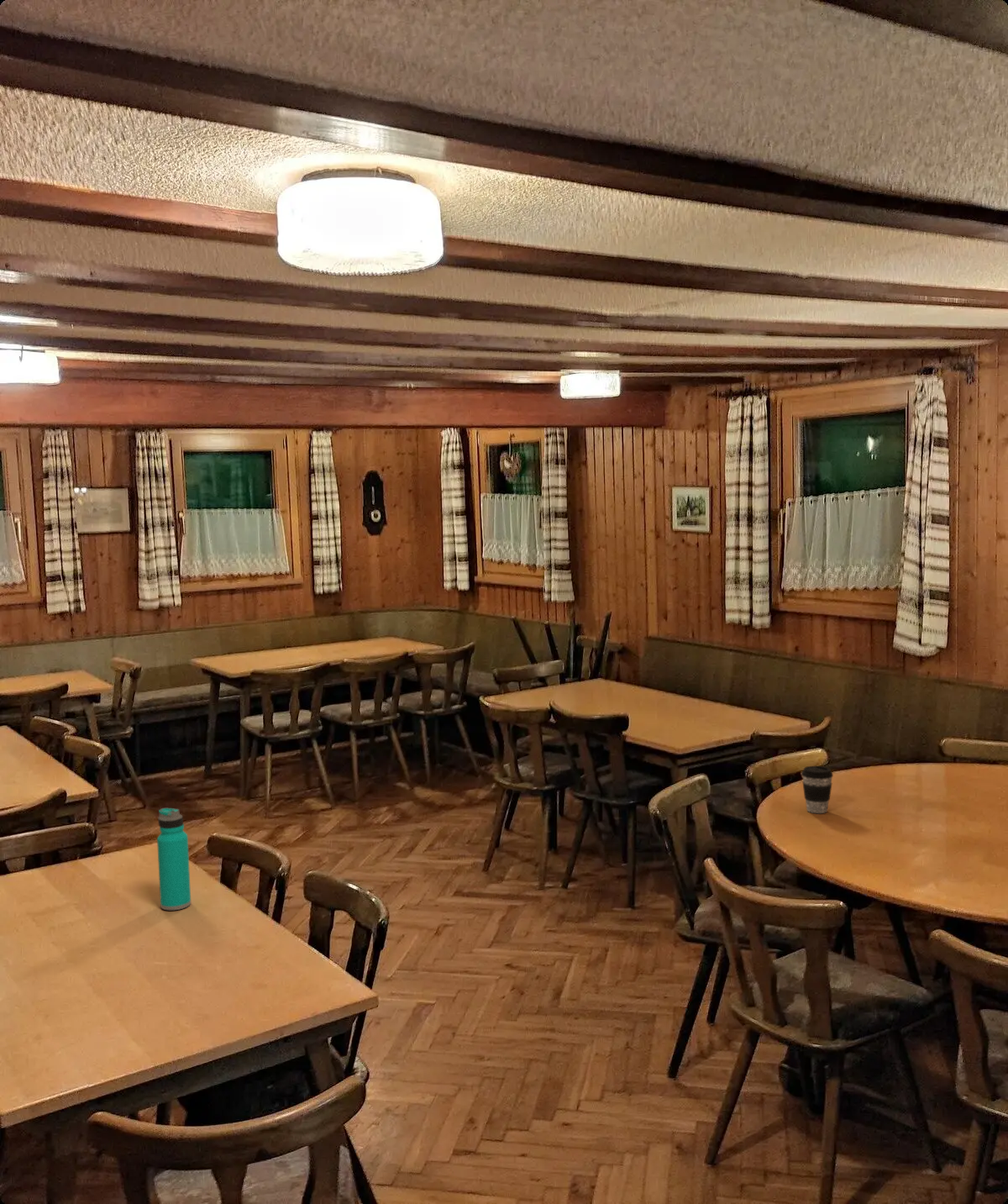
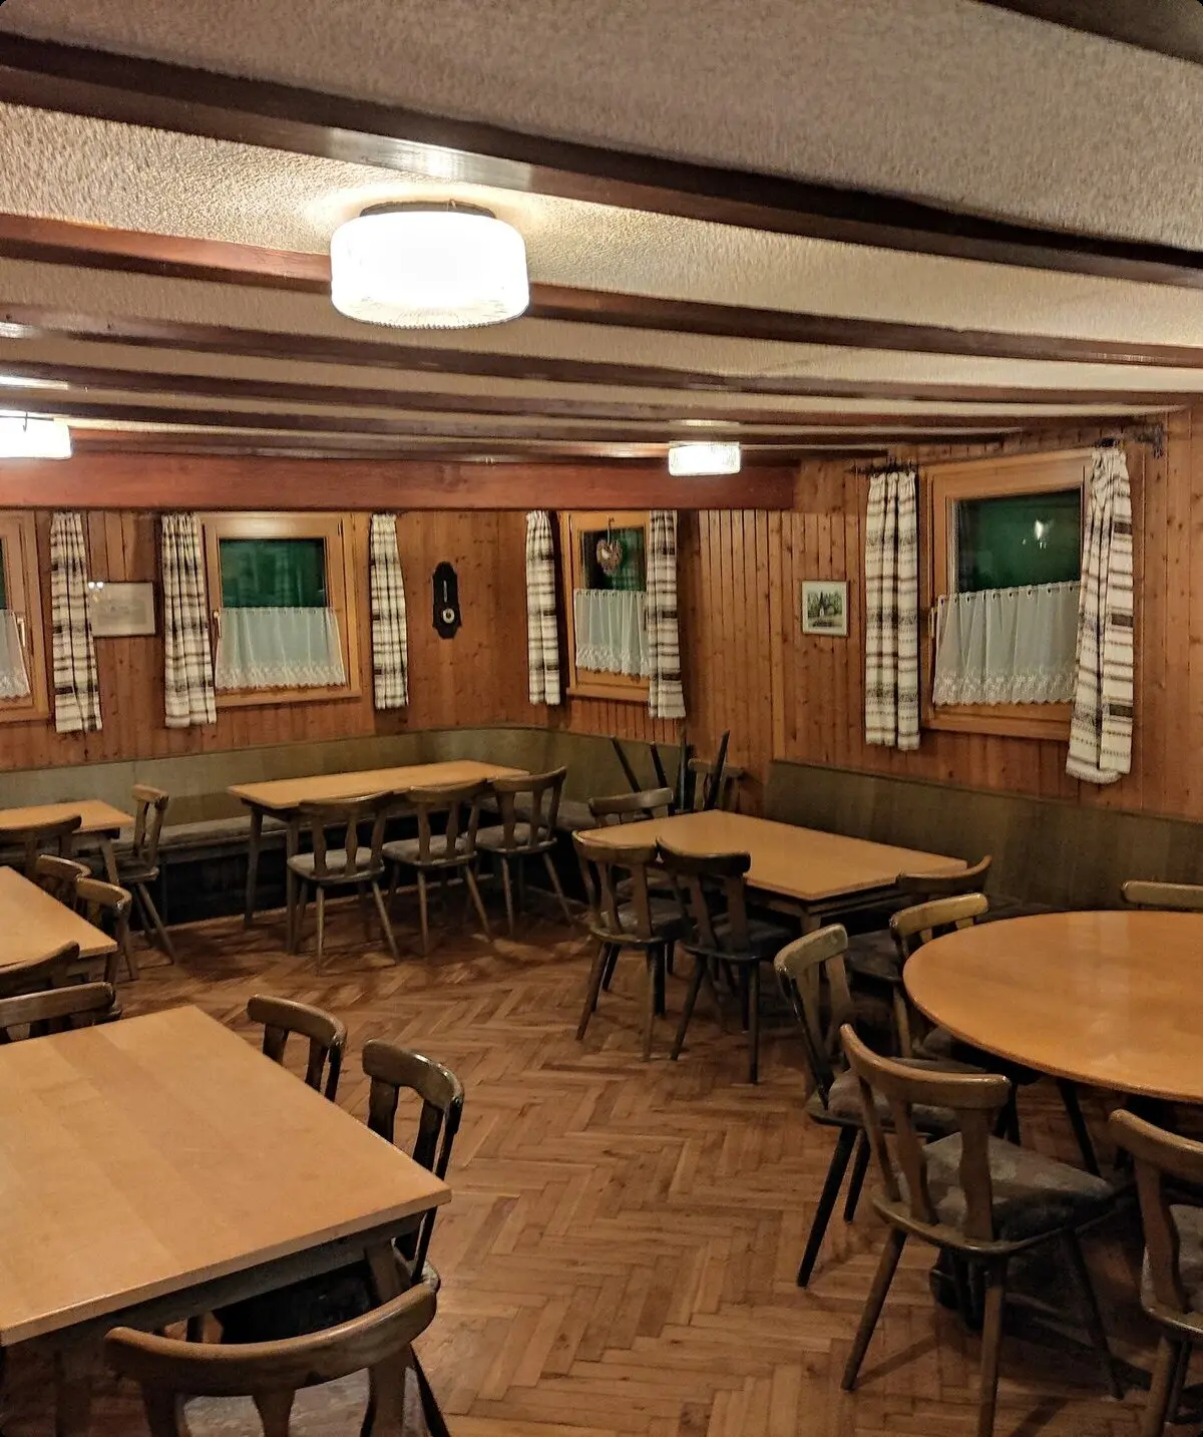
- coffee cup (816, 790)
- water bottle (173, 857)
